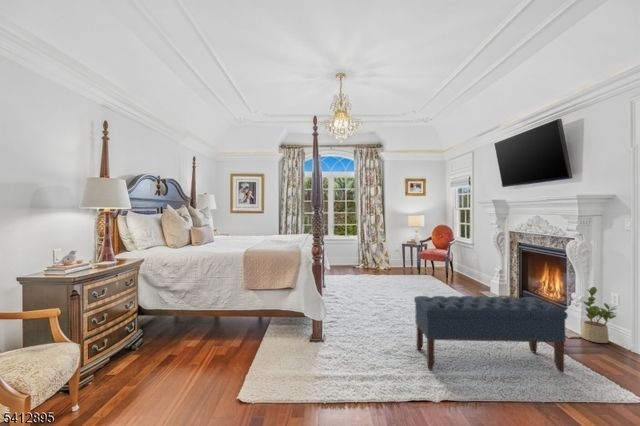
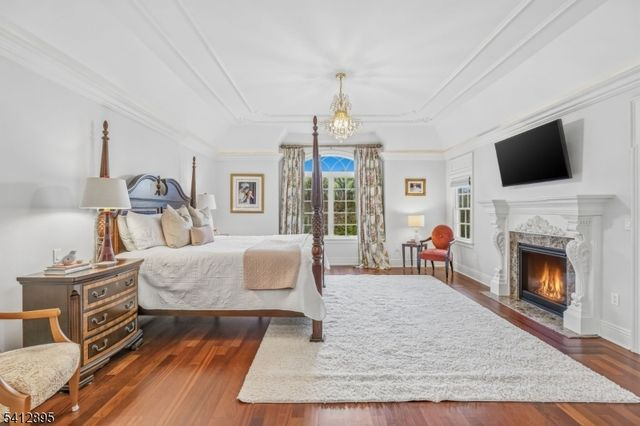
- potted plant (598, 313)
- bench (484, 329)
